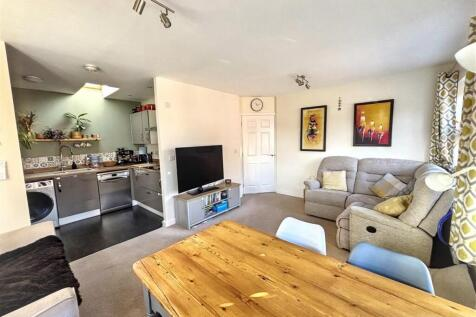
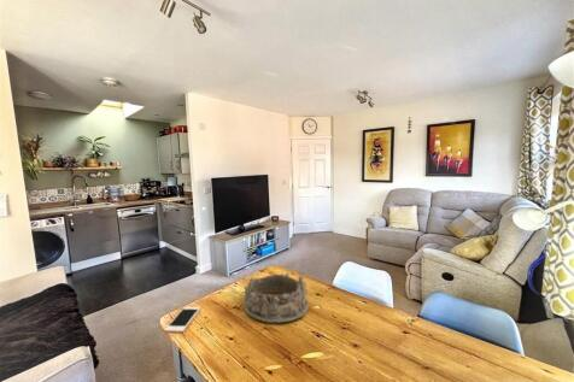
+ cell phone (183, 318)
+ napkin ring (275, 292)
